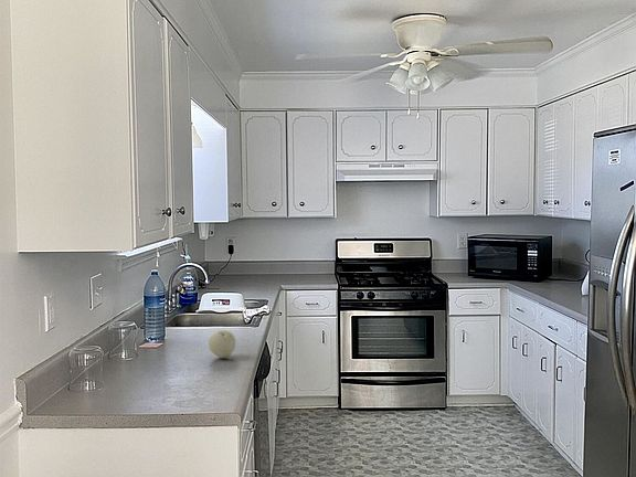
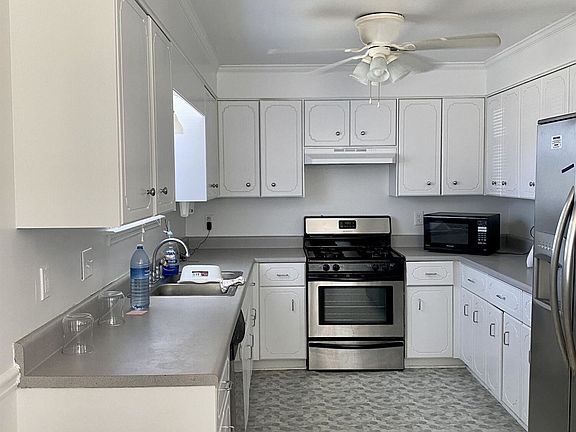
- fruit (222, 343)
